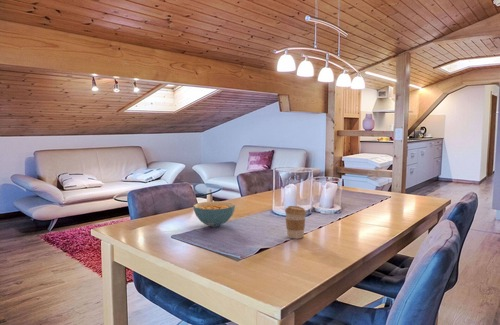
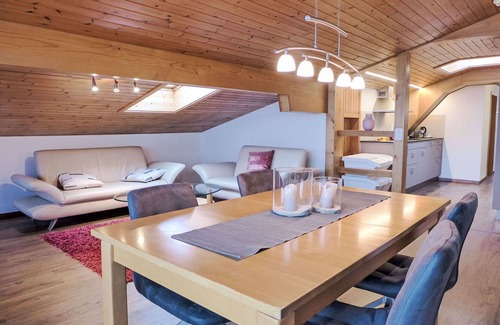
- coffee cup (295, 221)
- cereal bowl (214, 215)
